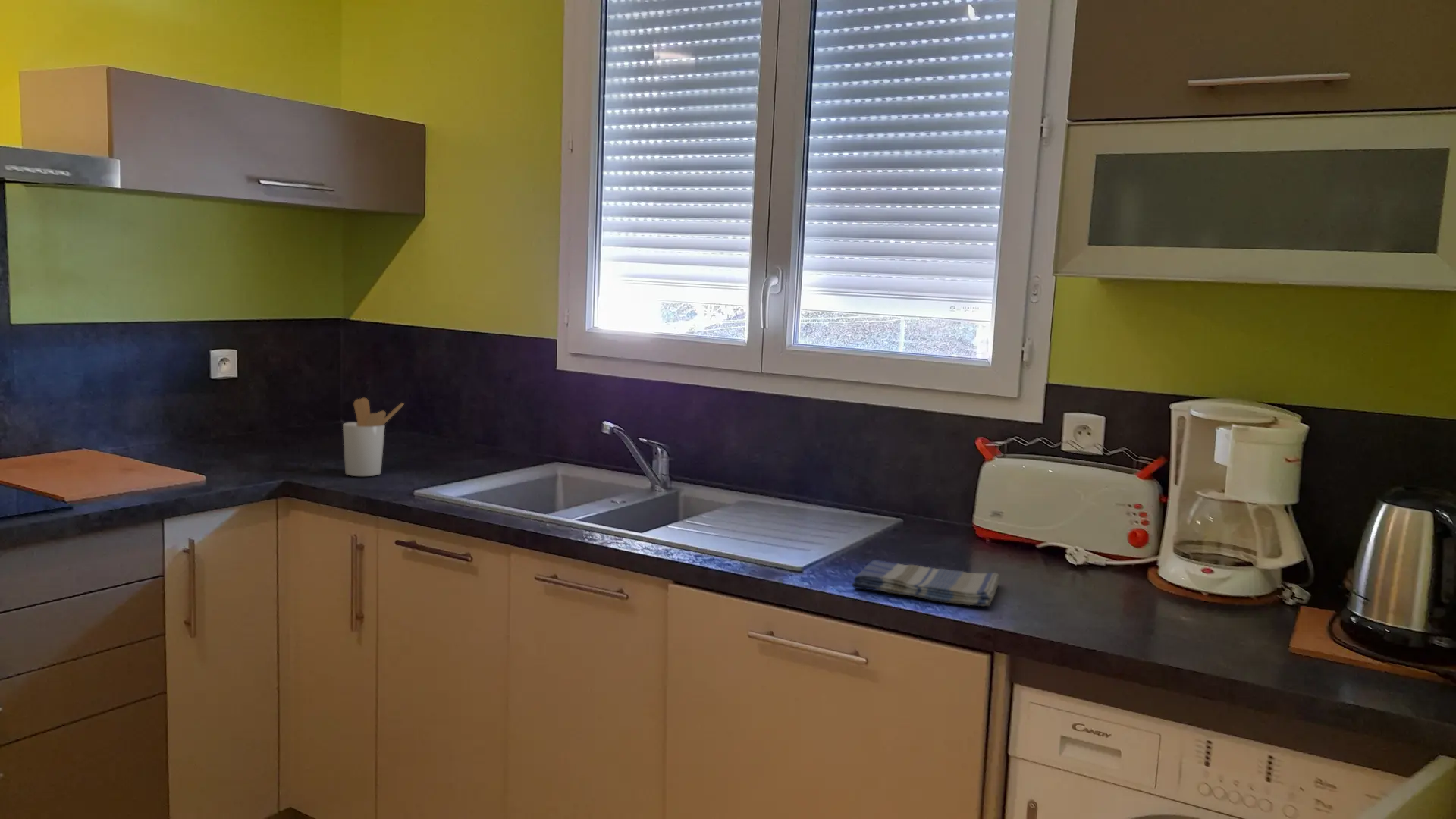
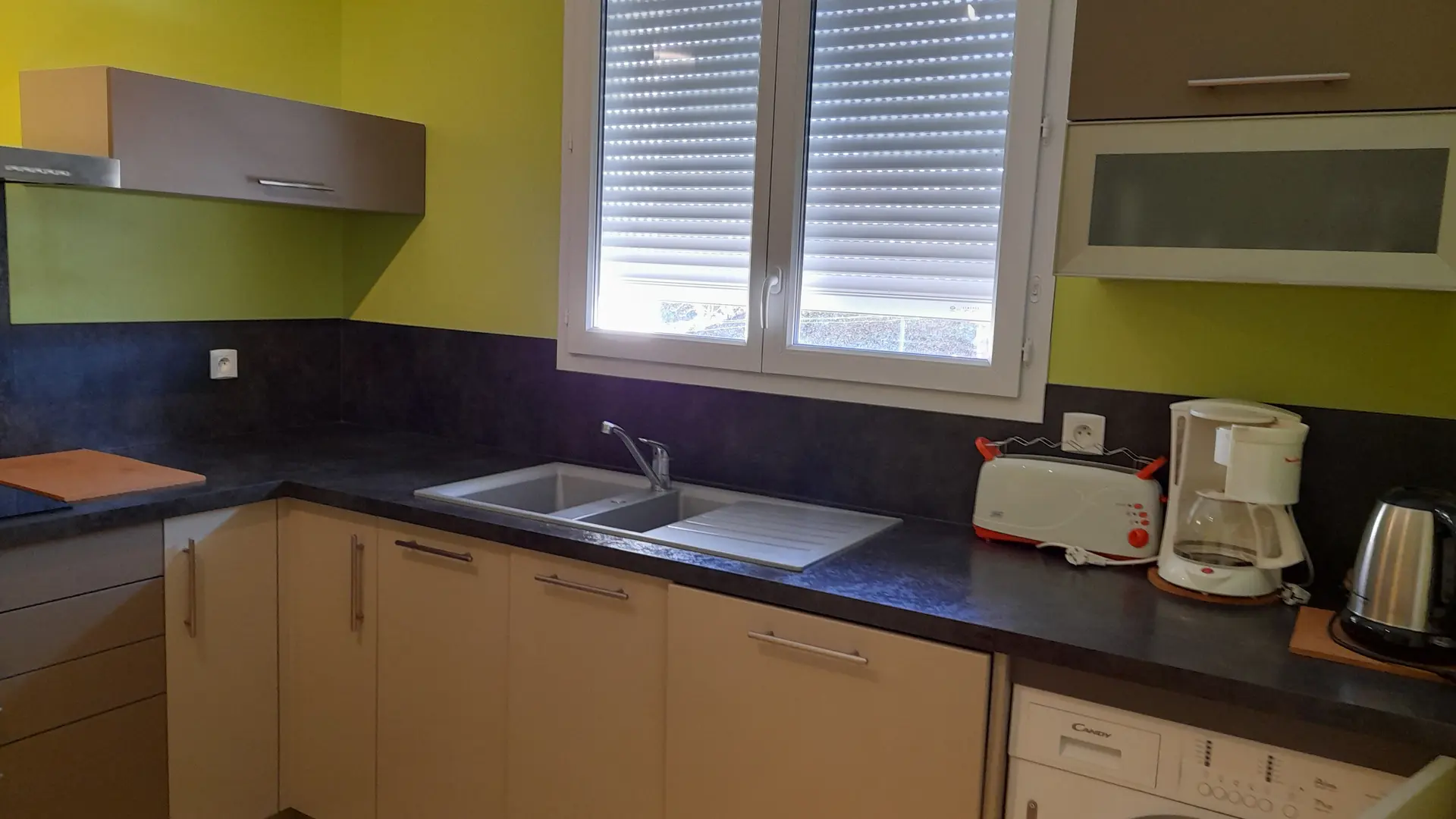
- utensil holder (375, 436)
- dish towel (928, 579)
